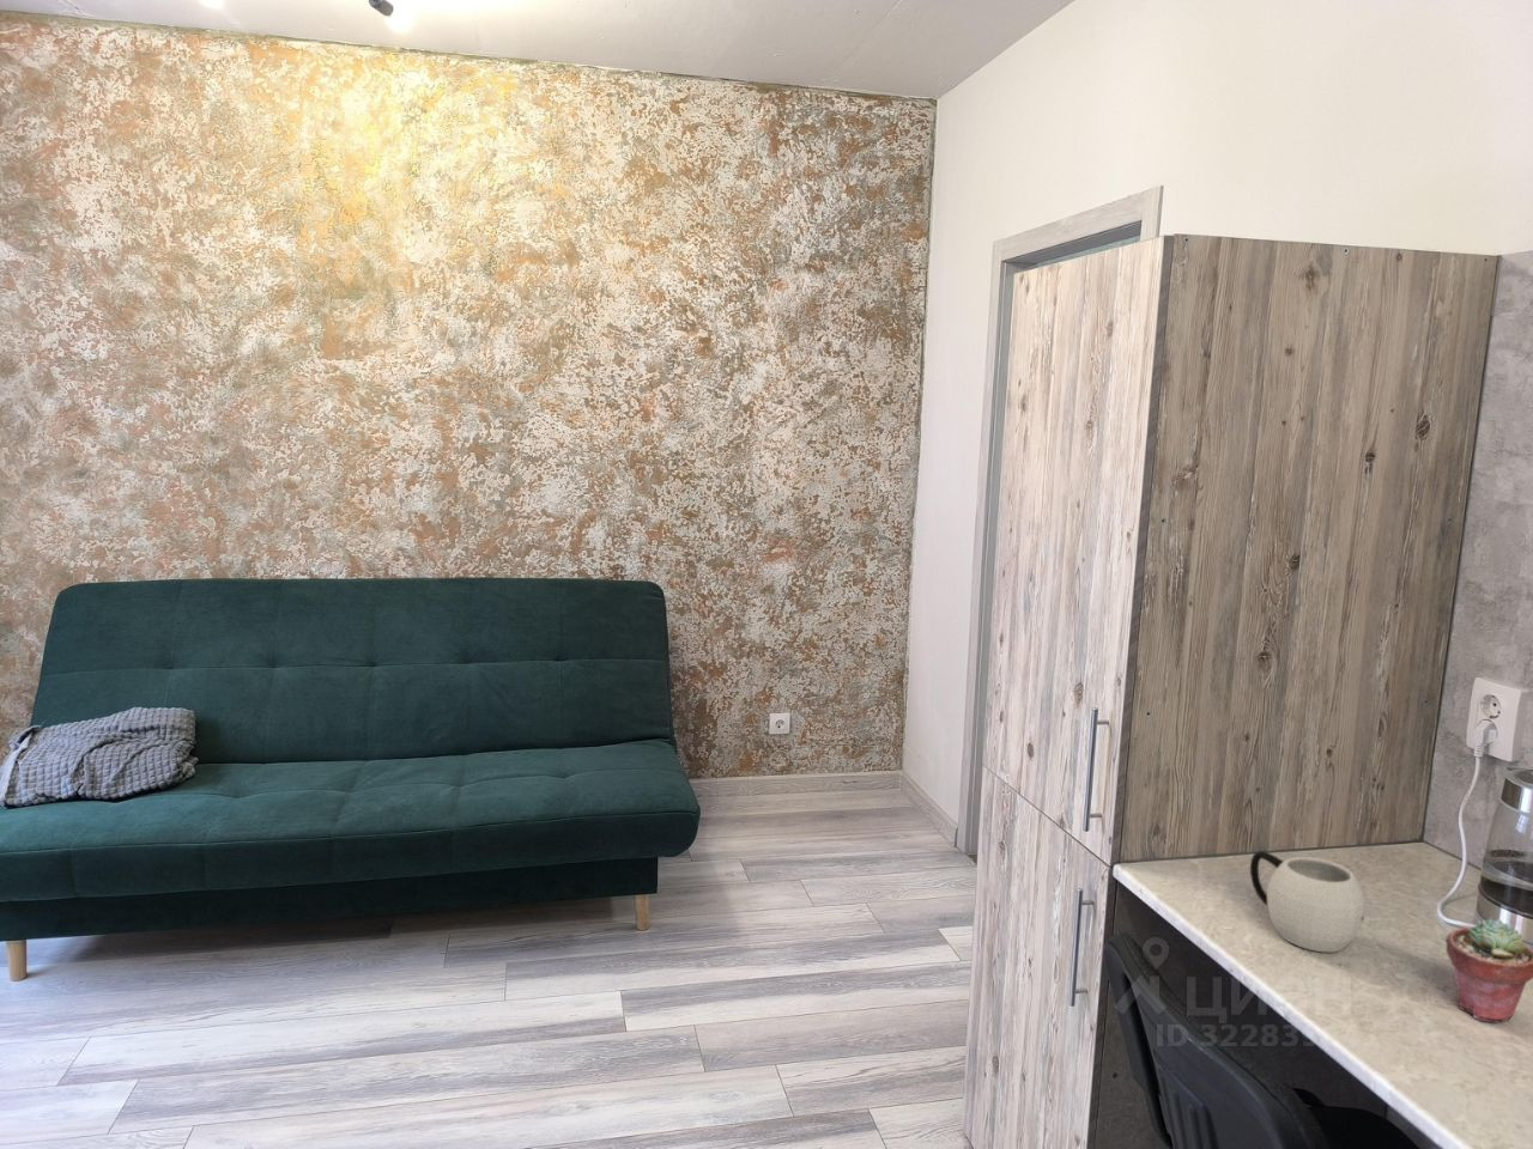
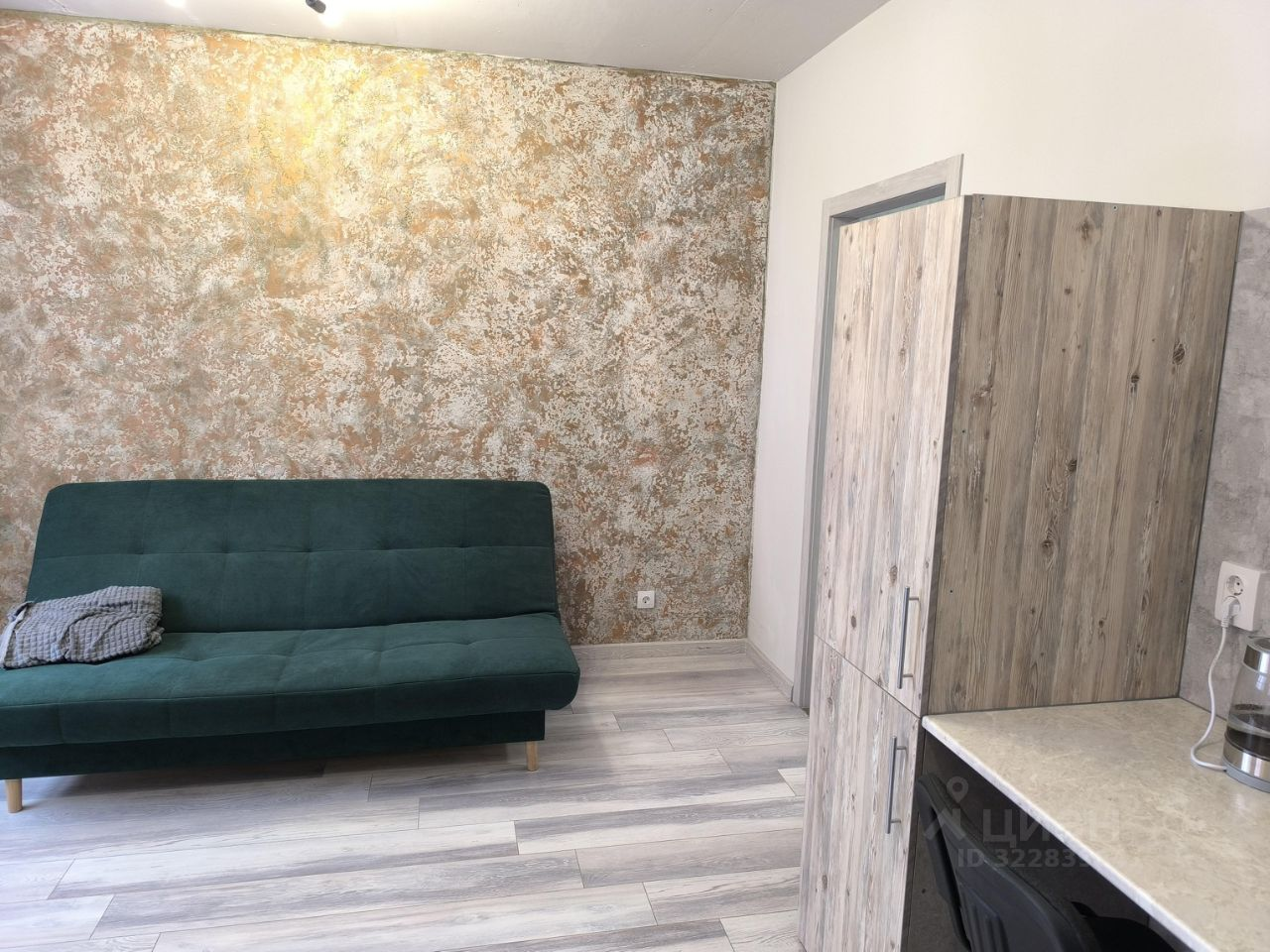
- mug (1300, 896)
- potted succulent (1490, 963)
